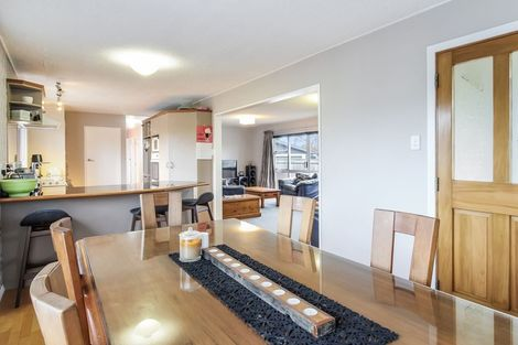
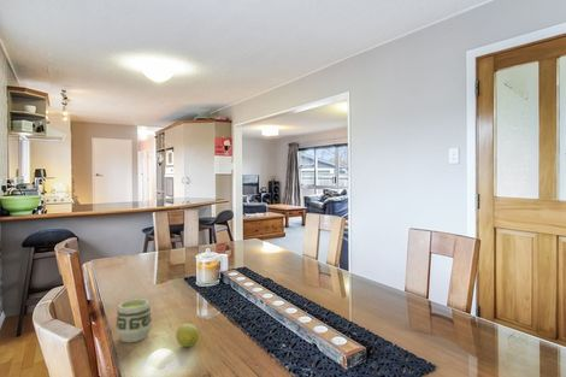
+ fruit (187, 334)
+ cup (134, 319)
